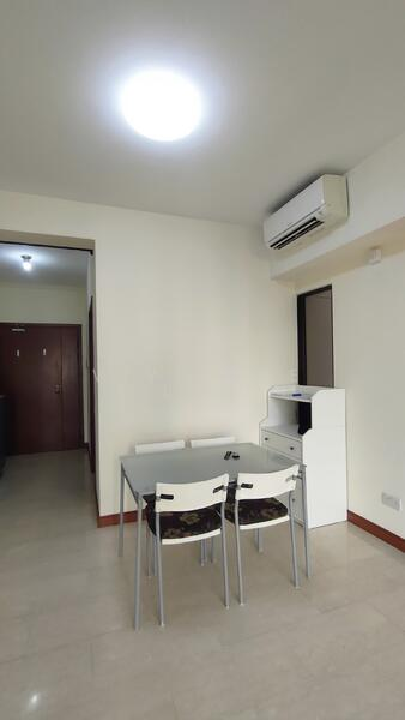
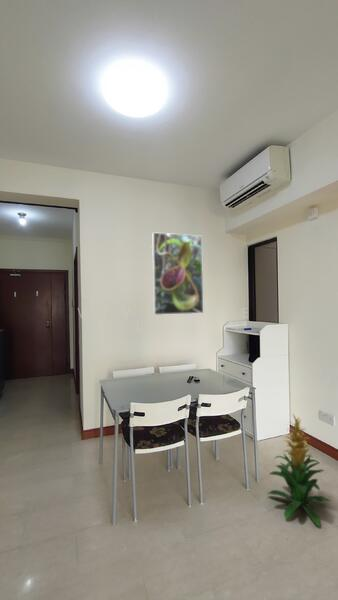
+ indoor plant (298, 460)
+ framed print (178, 274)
